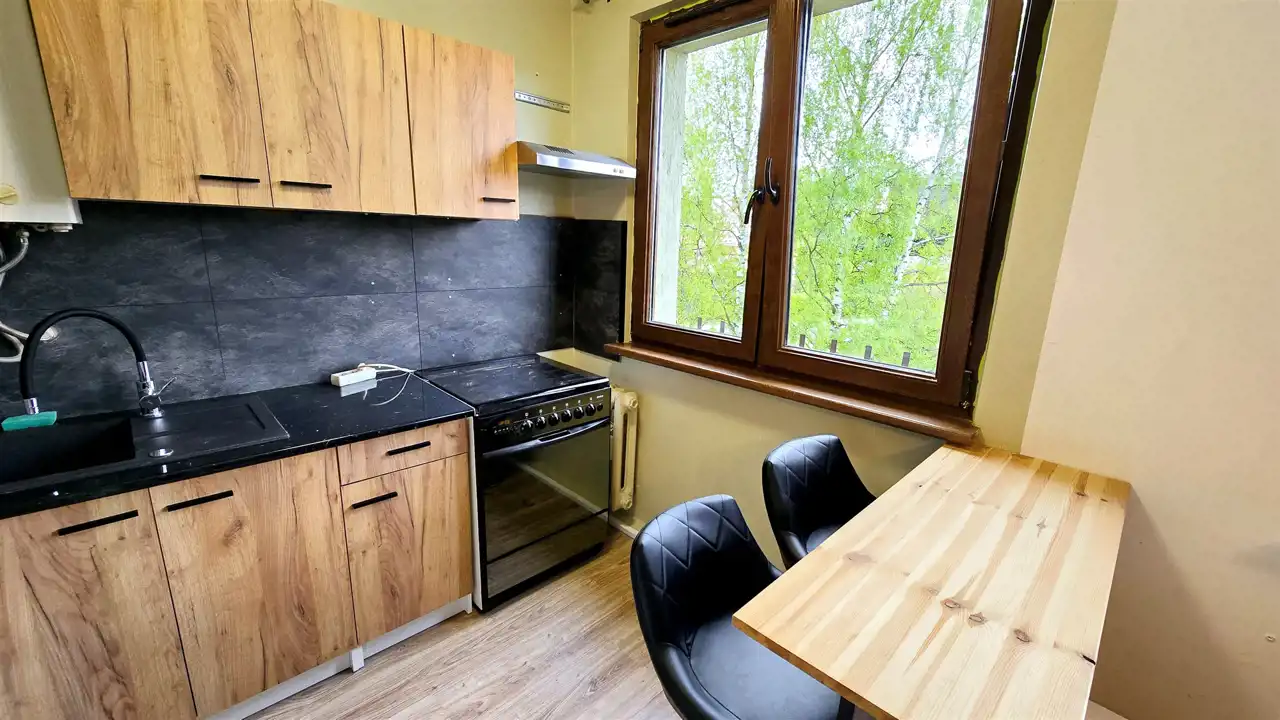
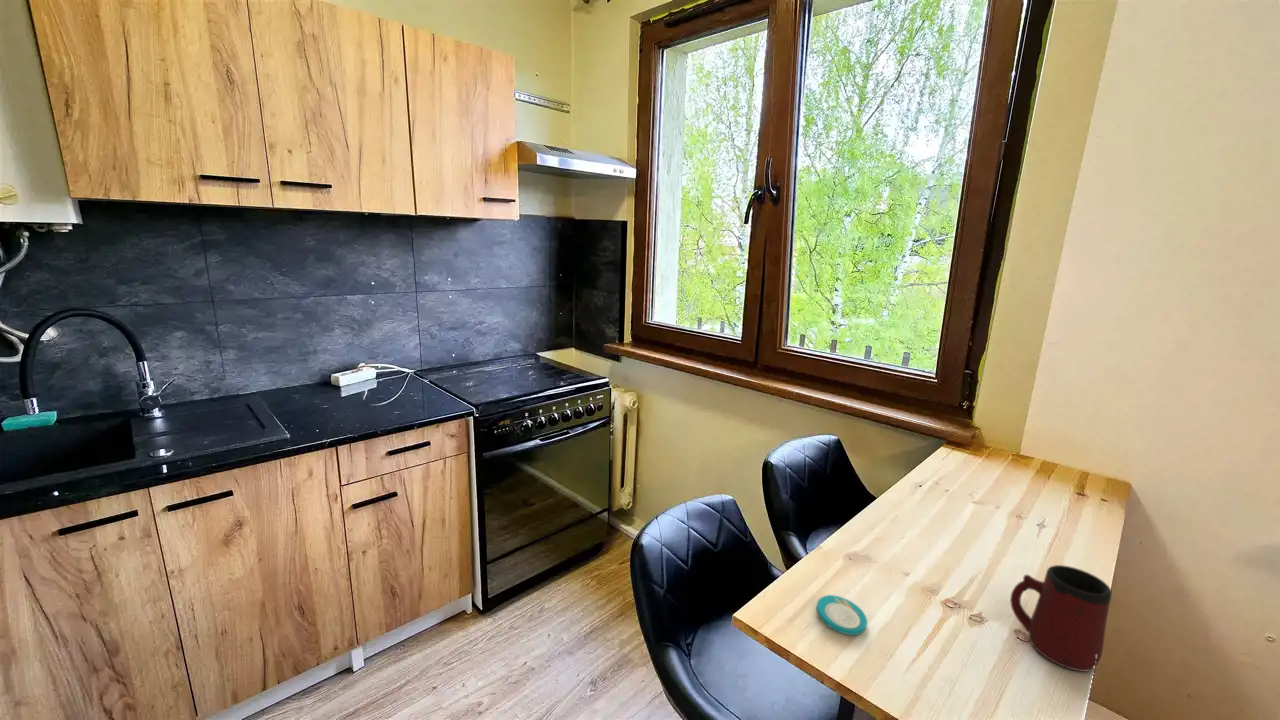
+ plate (841, 612)
+ mug (1057, 610)
